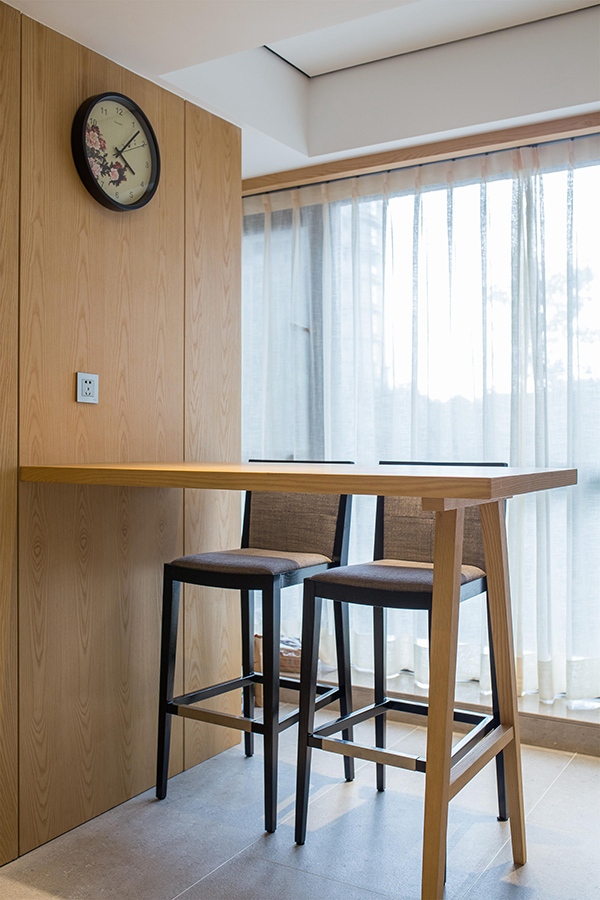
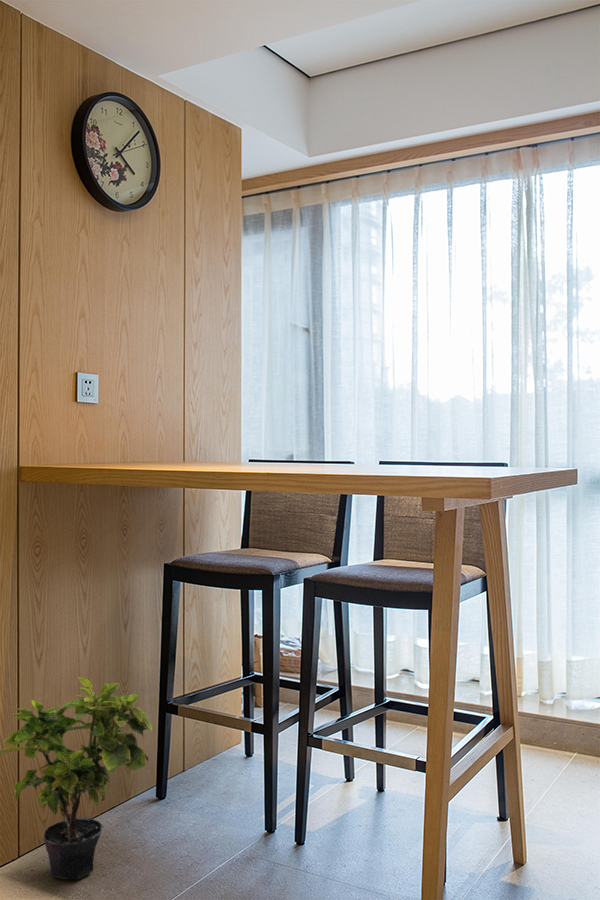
+ potted plant (80, 773)
